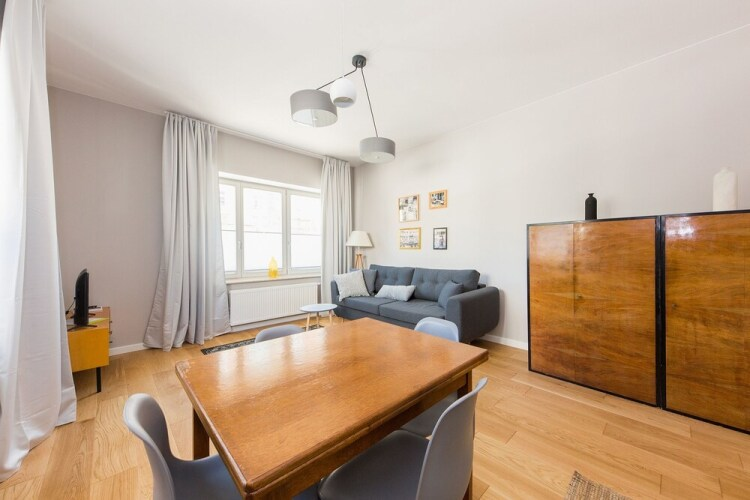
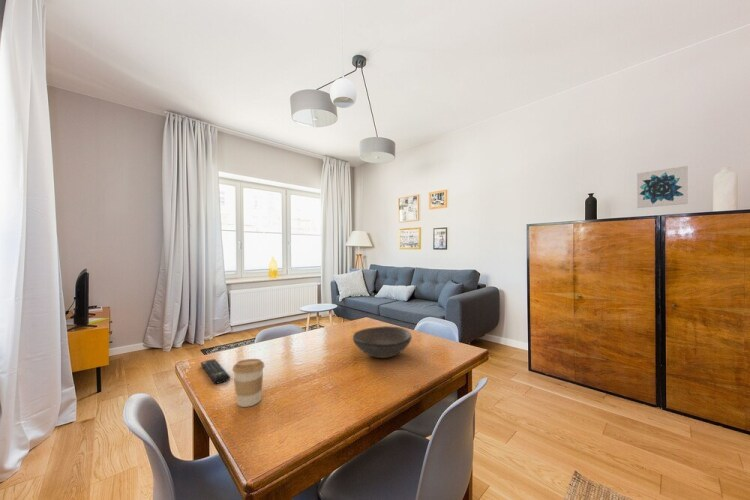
+ bowl (382, 343)
+ coffee cup (249, 380)
+ wall art (661, 188)
+ remote control (214, 370)
